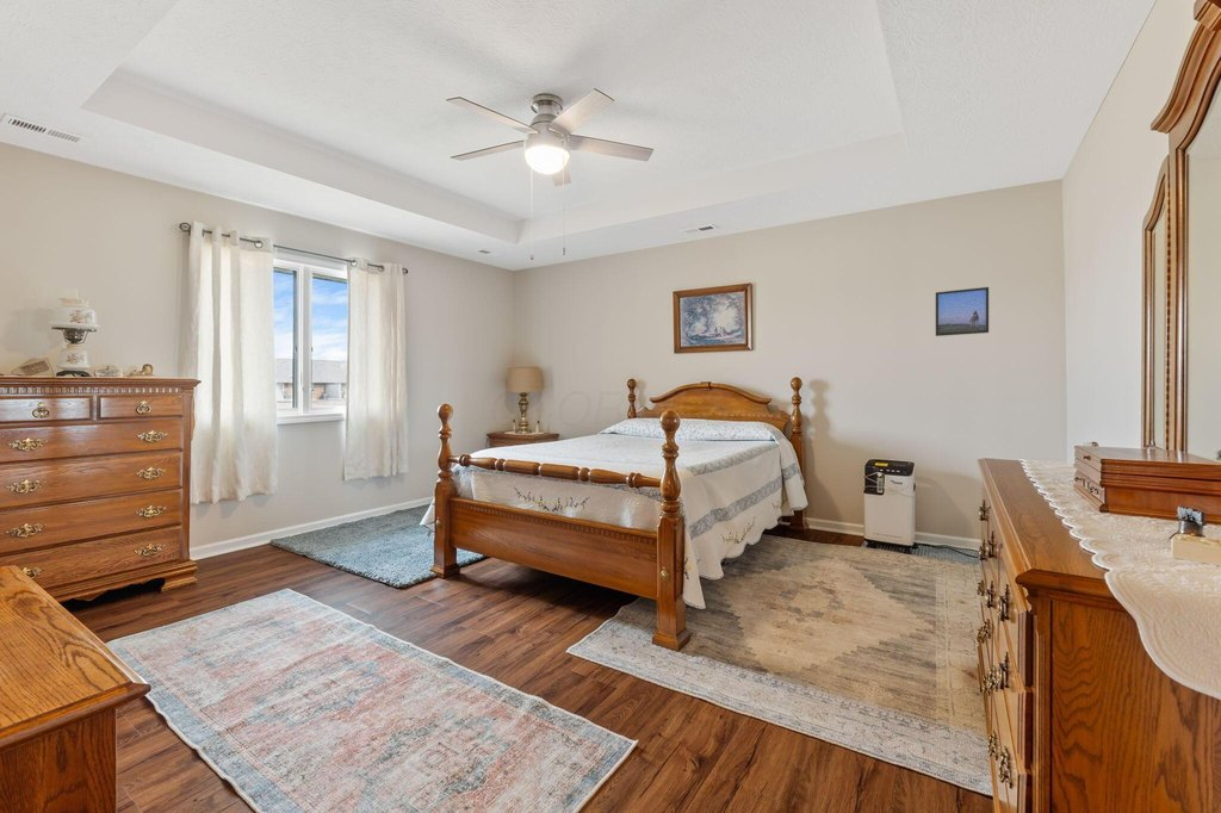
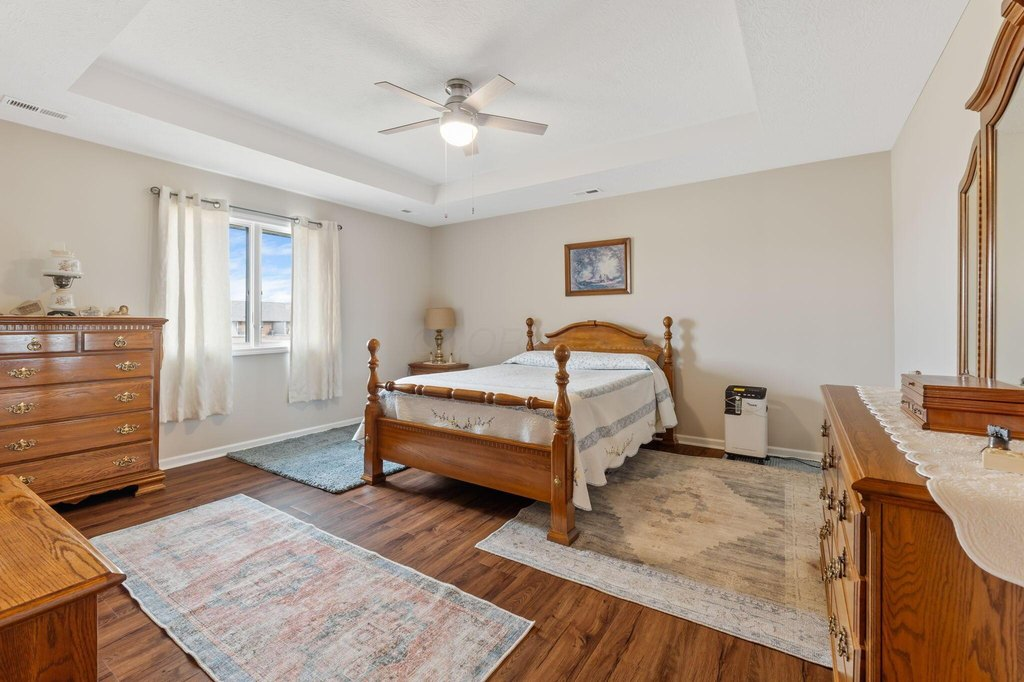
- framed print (961, 311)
